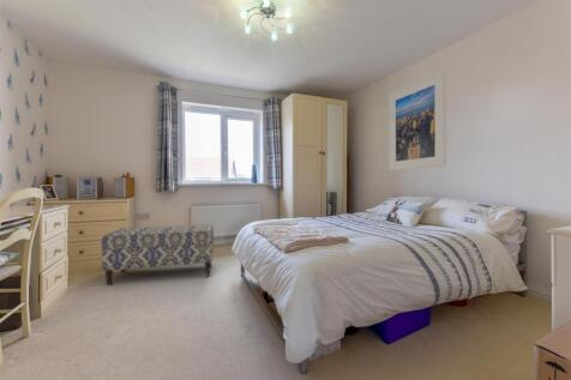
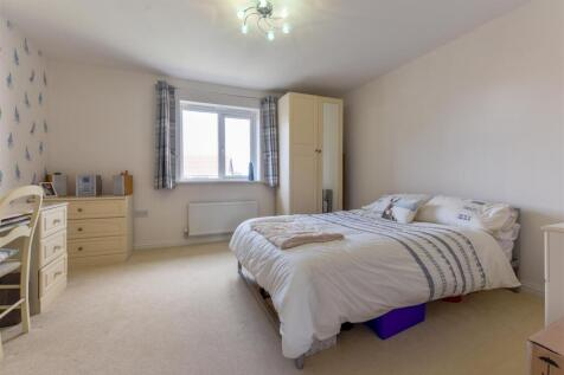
- bench (164, 251)
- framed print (414, 126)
